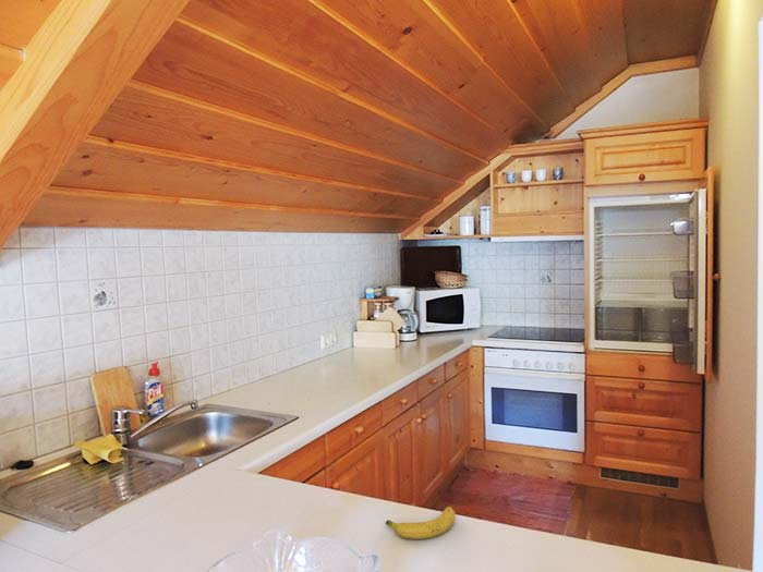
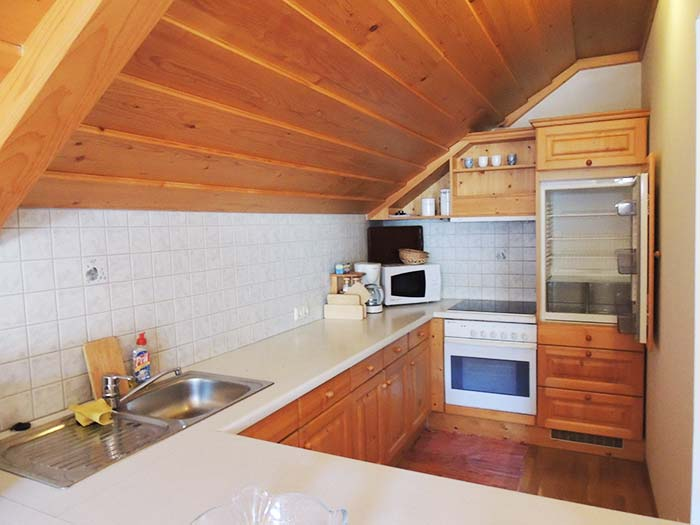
- fruit (420, 522)
